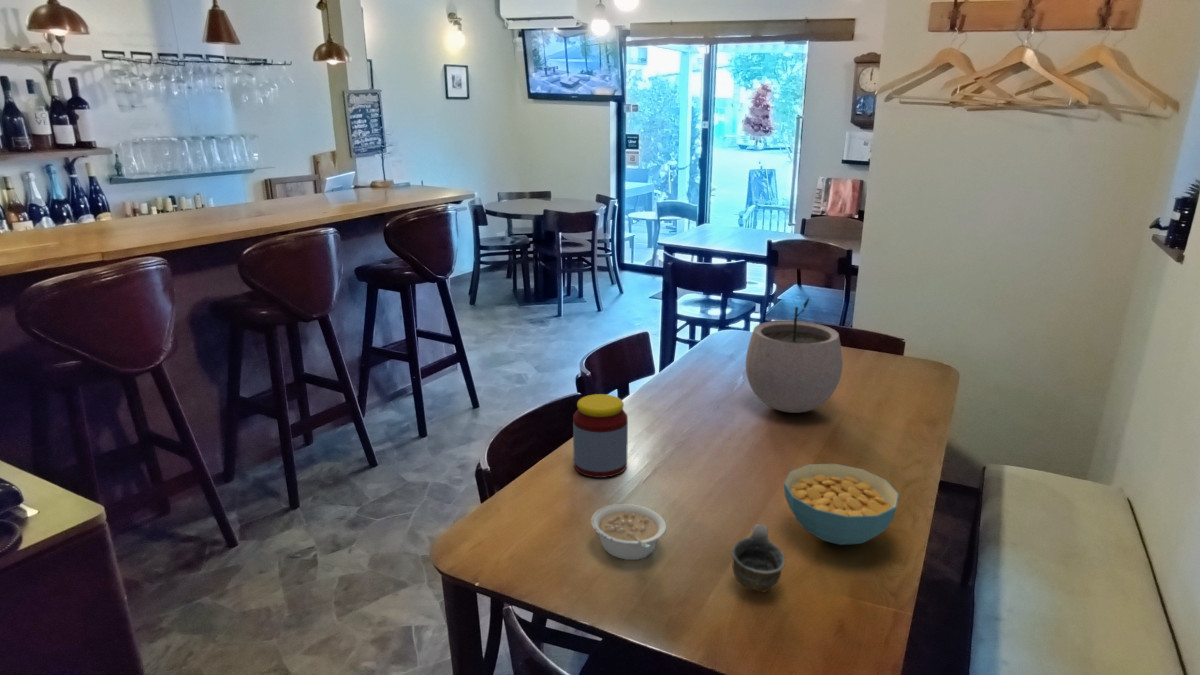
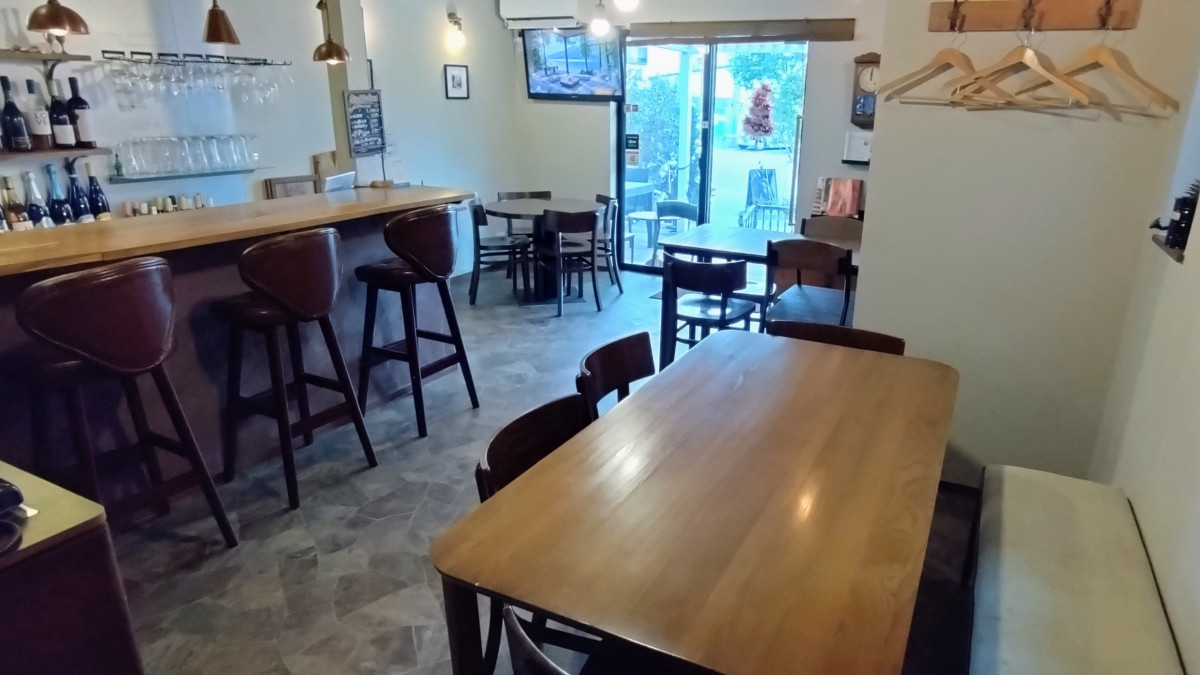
- cereal bowl (838, 512)
- jar (600, 434)
- legume (630, 533)
- plant pot (794, 353)
- cup (760, 561)
